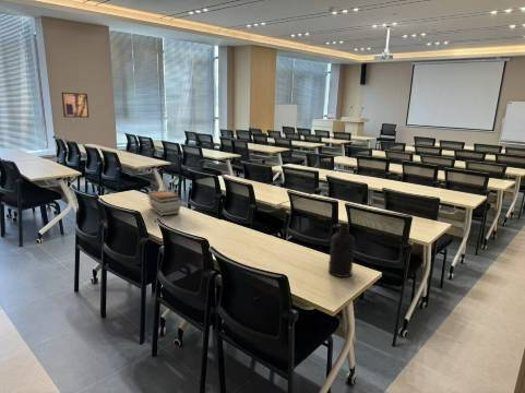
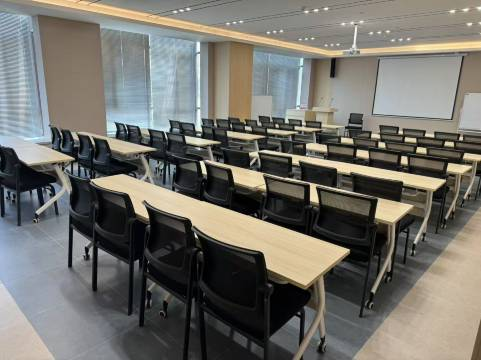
- wall art (75, 105)
- bottle (342, 248)
- book stack (164, 202)
